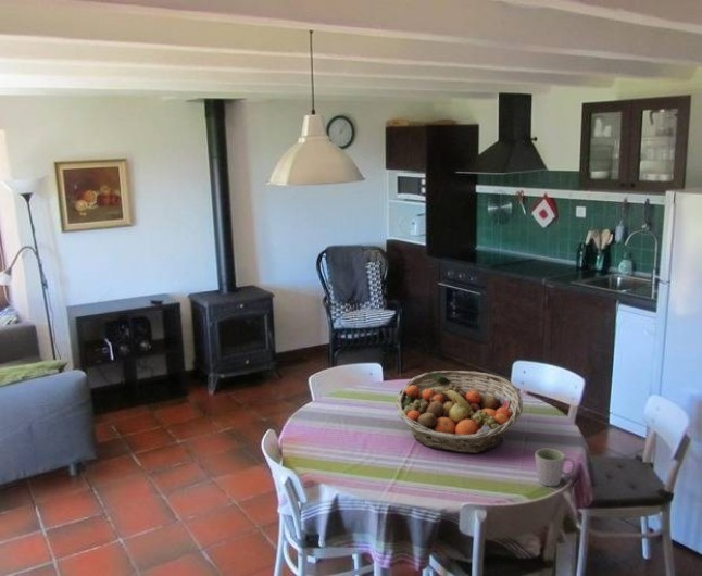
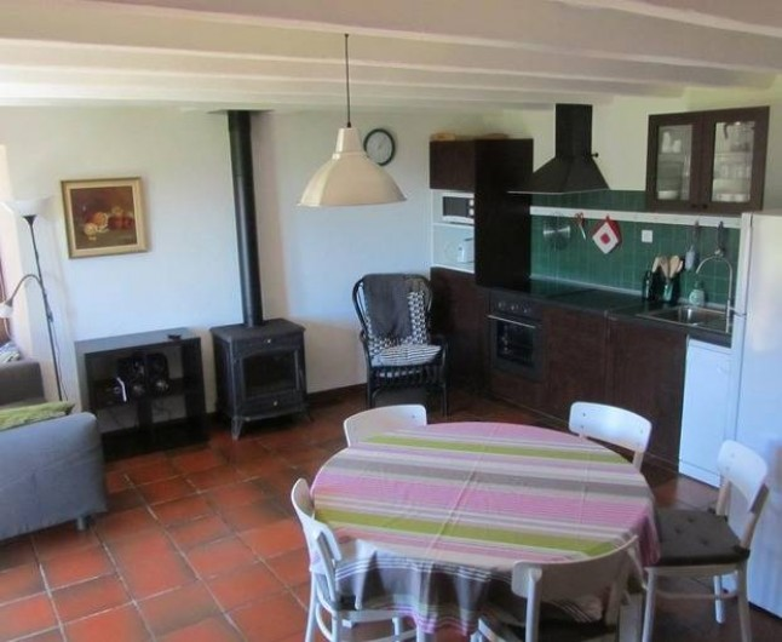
- mug (554, 467)
- fruit basket (457, 410)
